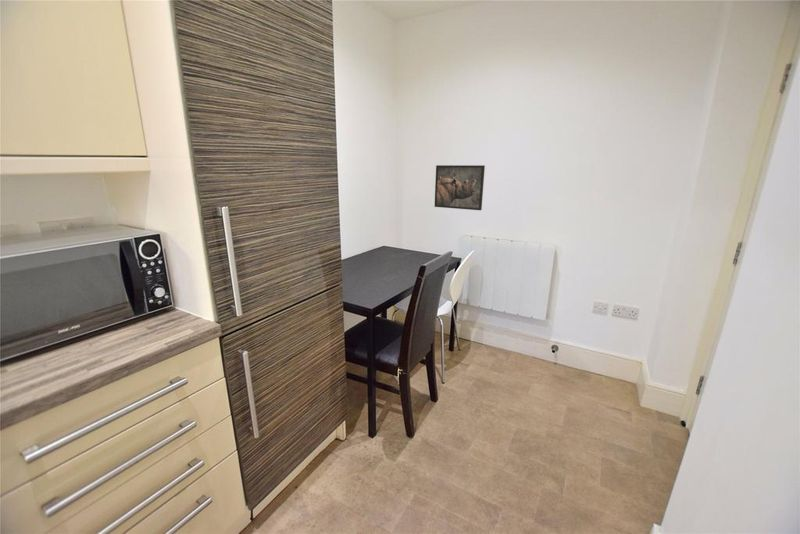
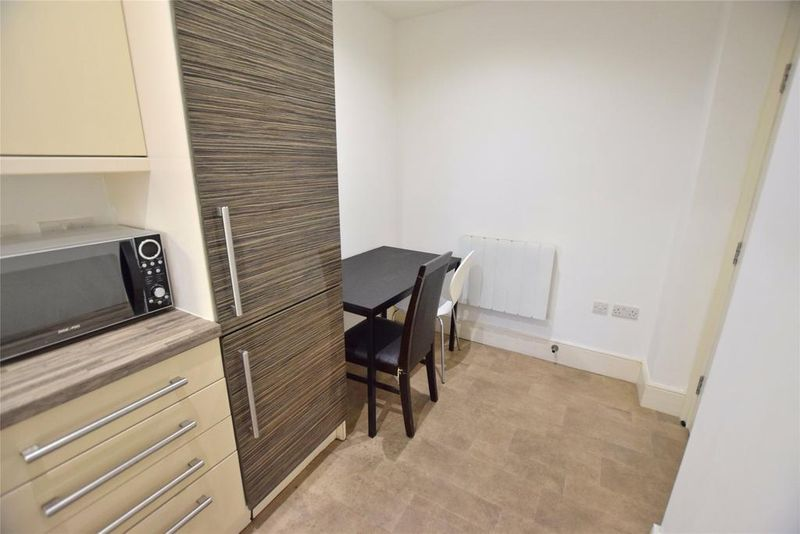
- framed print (458, 187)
